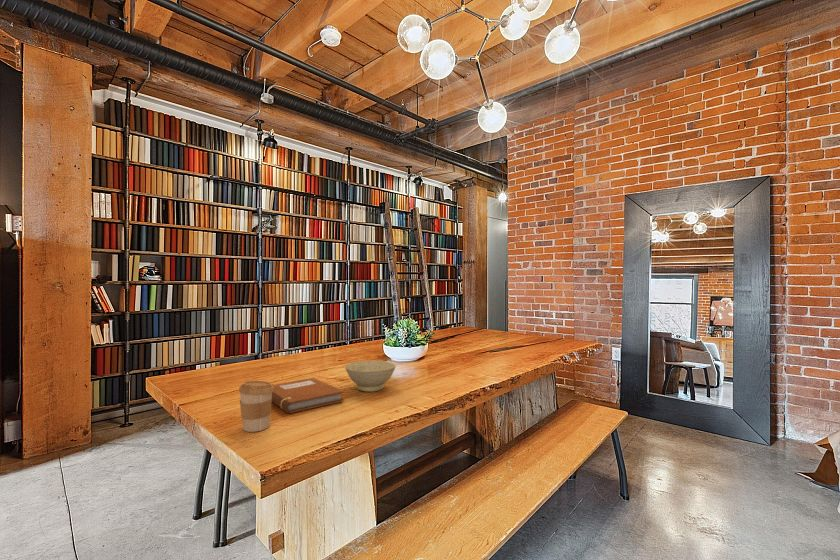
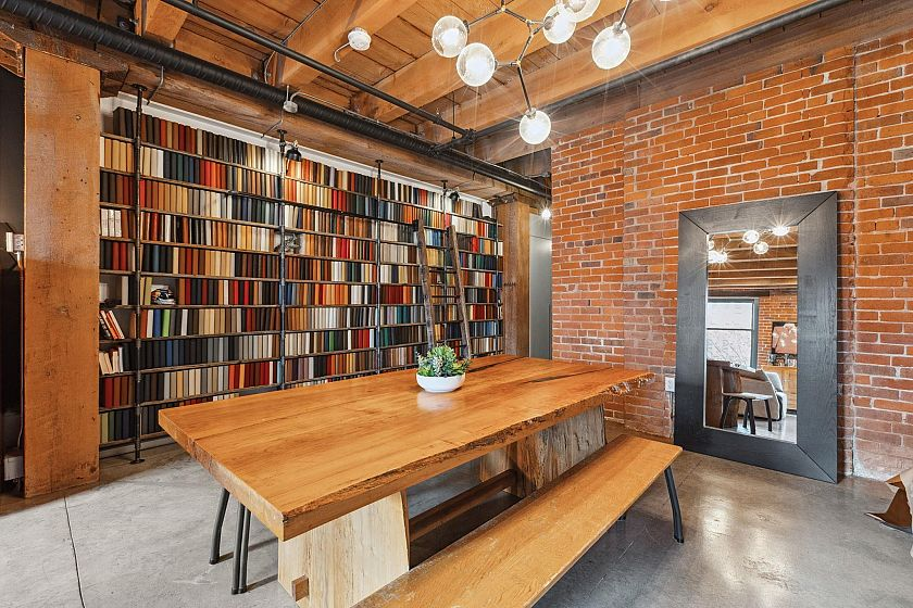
- coffee cup (256, 404)
- bowl (370, 376)
- notebook (300, 393)
